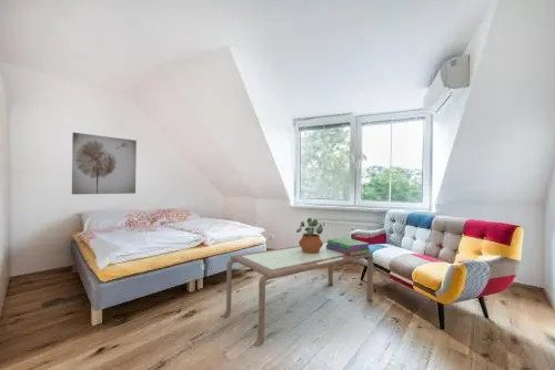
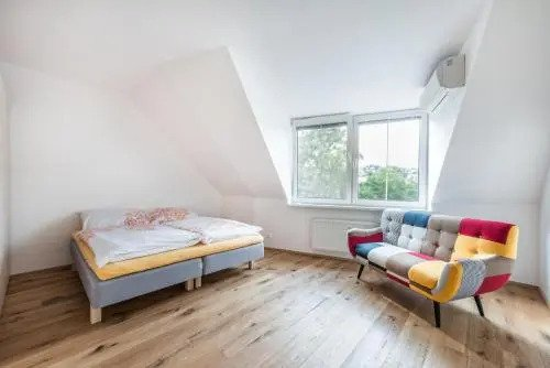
- coffee table (302, 271)
- potted plant (309, 235)
- wall art (105, 165)
- stack of books (347, 245)
